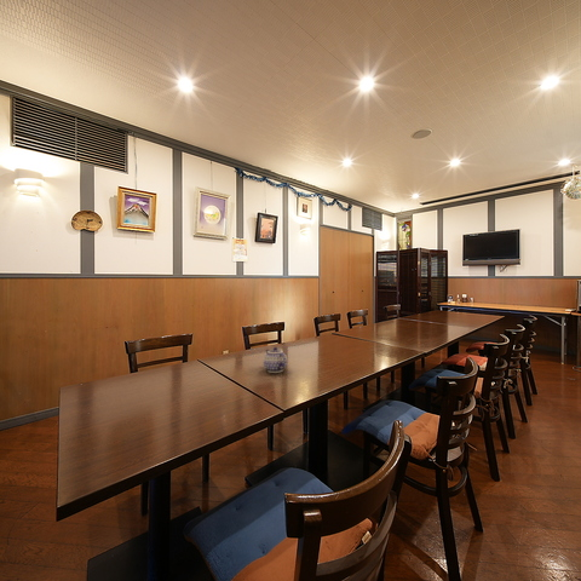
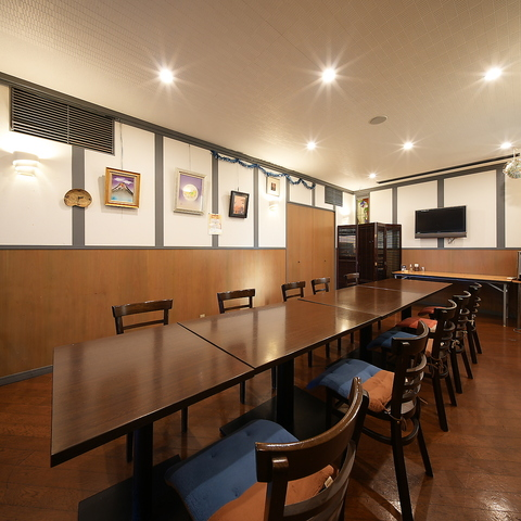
- teapot (275, 358)
